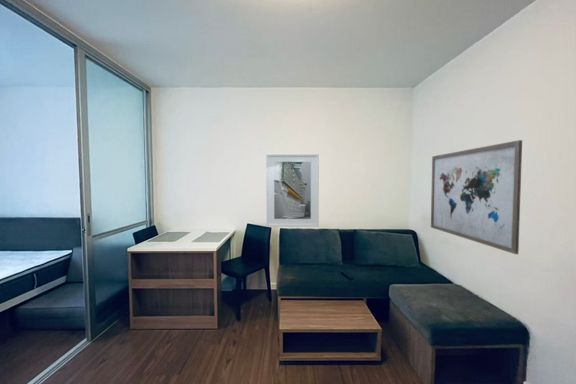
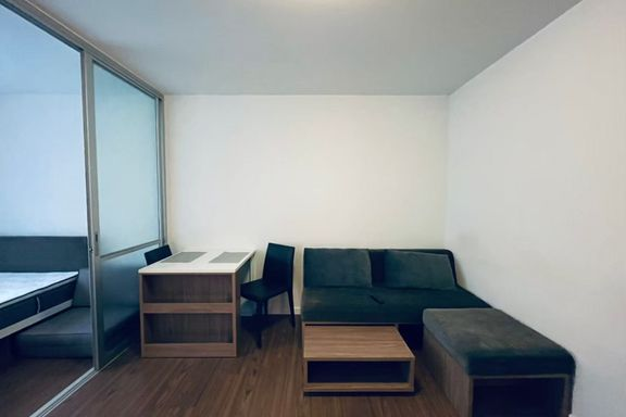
- wall art (465, 194)
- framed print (292, 190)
